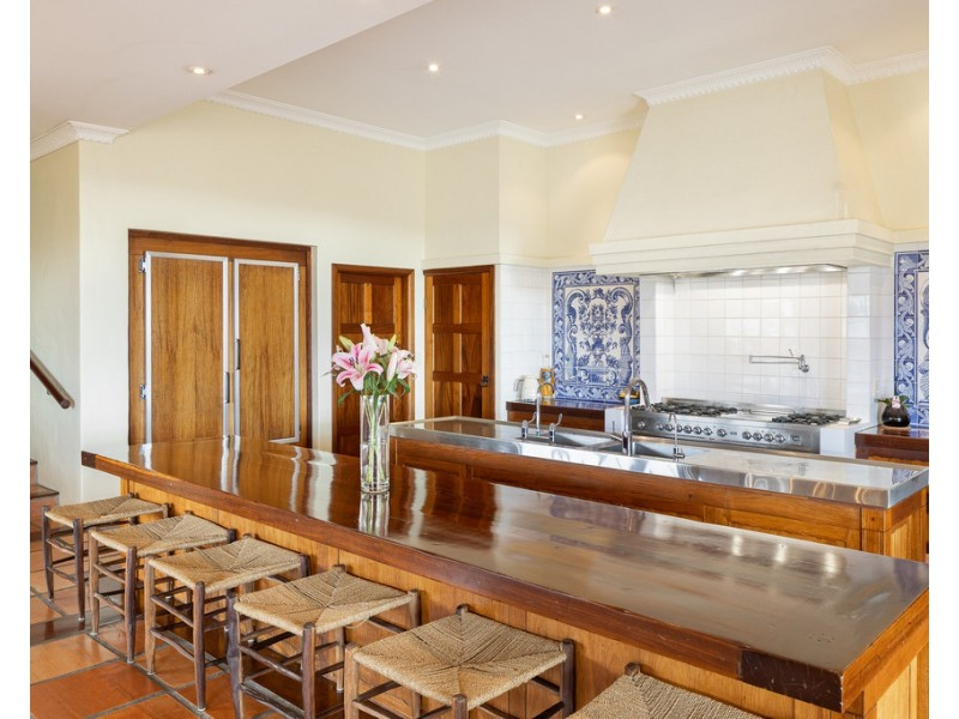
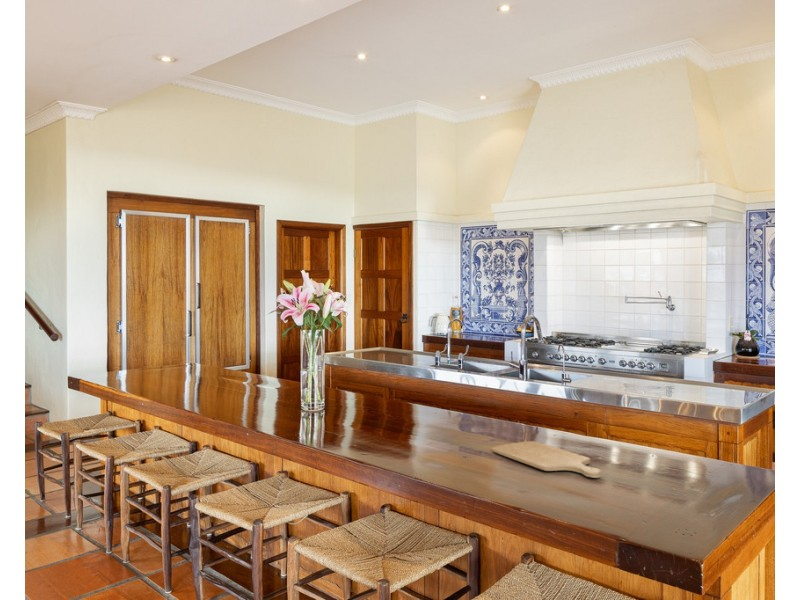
+ chopping board (551, 458)
